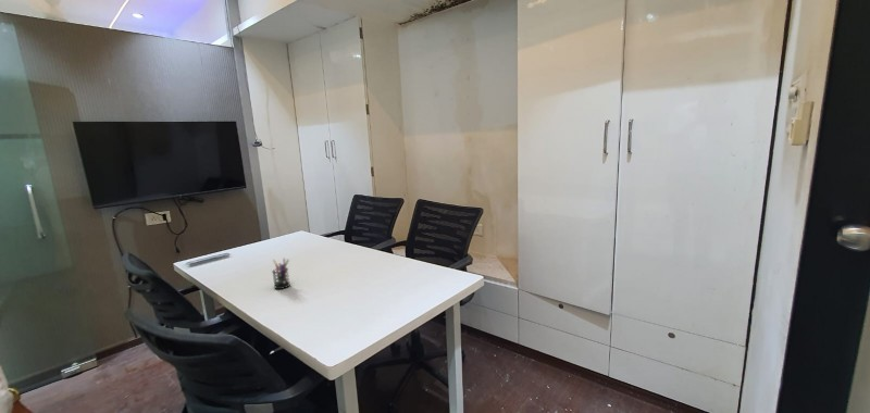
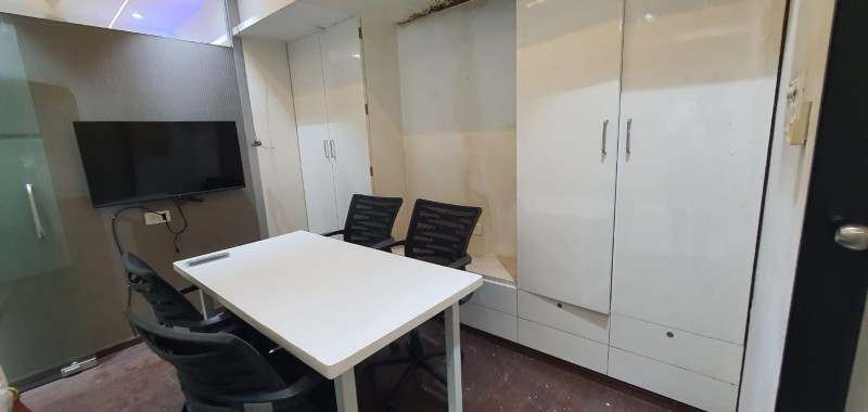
- pen holder (282, 272)
